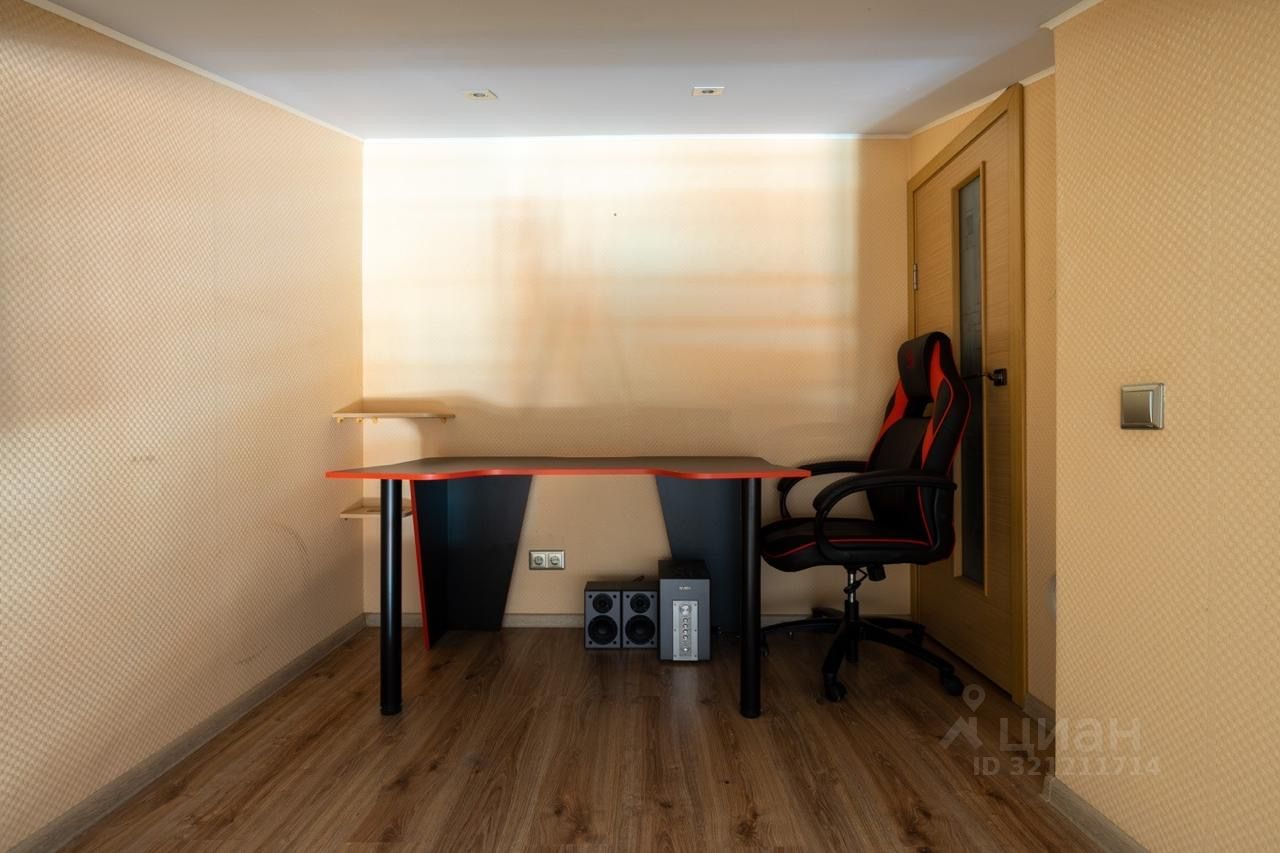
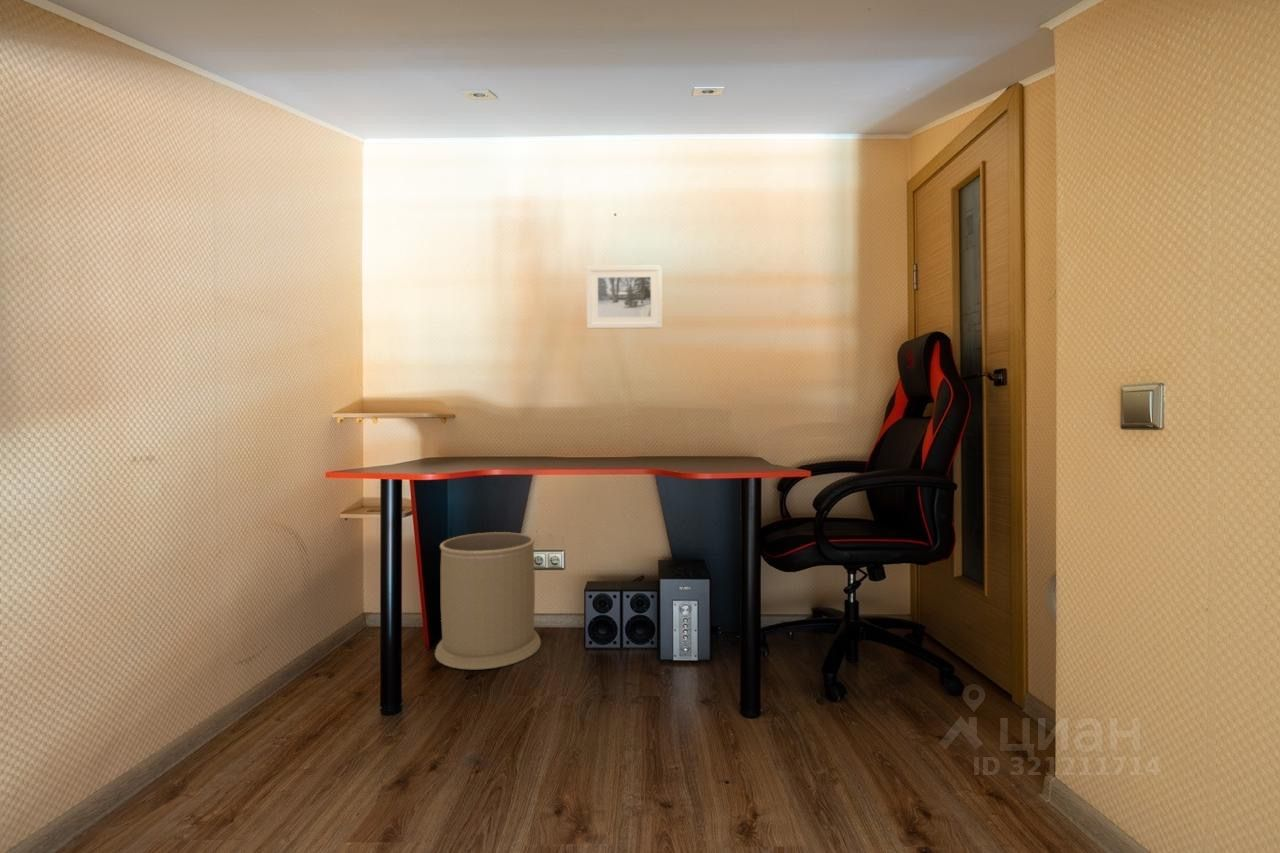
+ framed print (624, 297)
+ trash can (488, 594)
